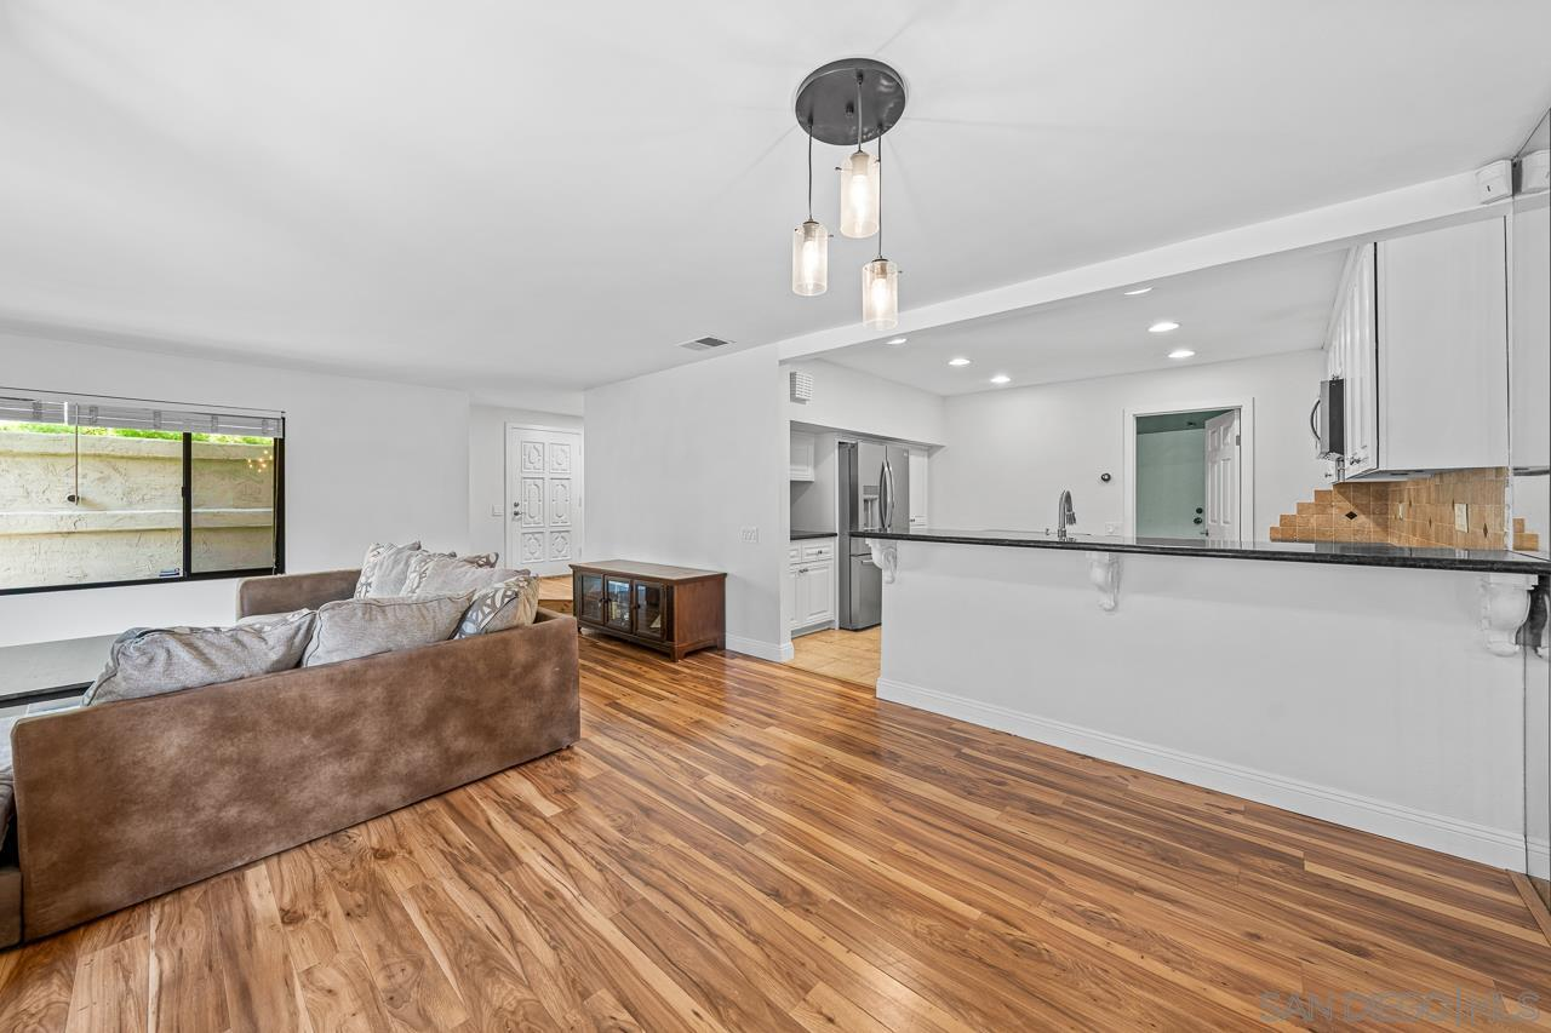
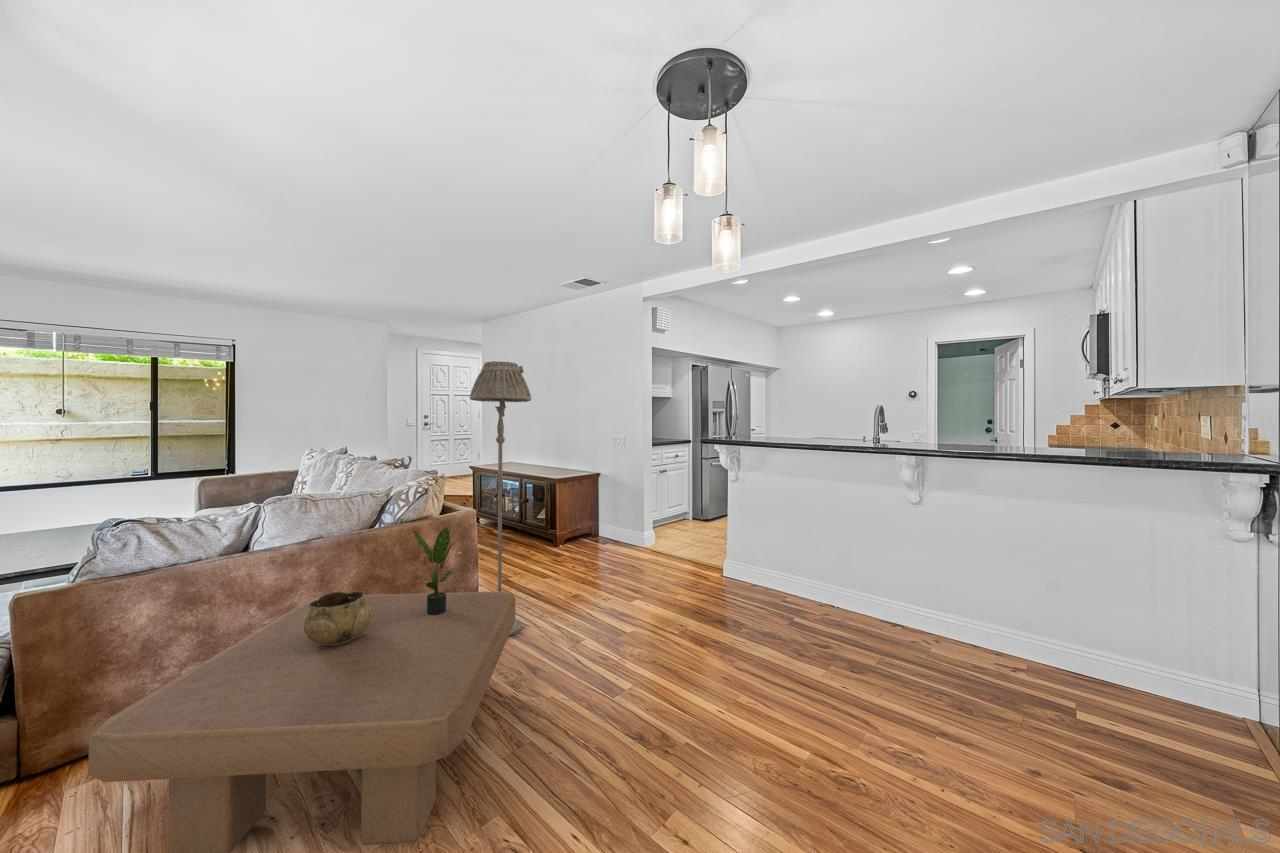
+ floor lamp (500, 495)
+ coffee table (364, 698)
+ decorative bowl (337, 618)
+ potted plant (433, 572)
